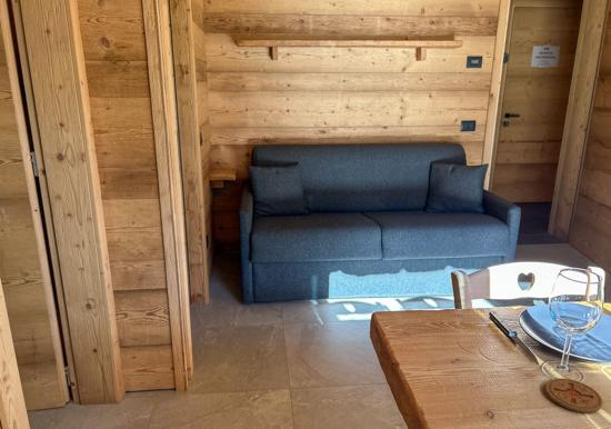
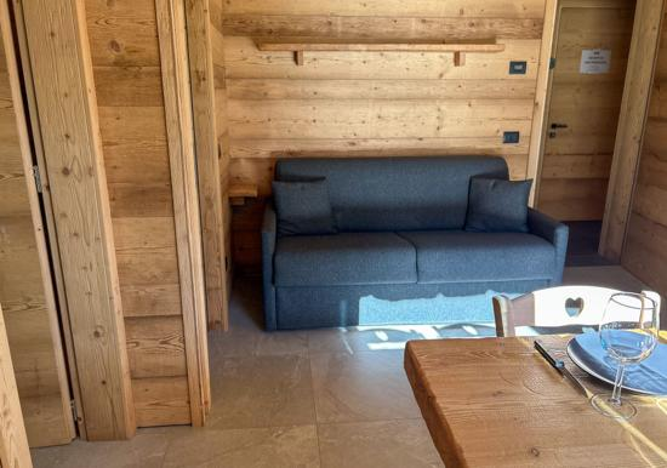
- coaster (572, 395)
